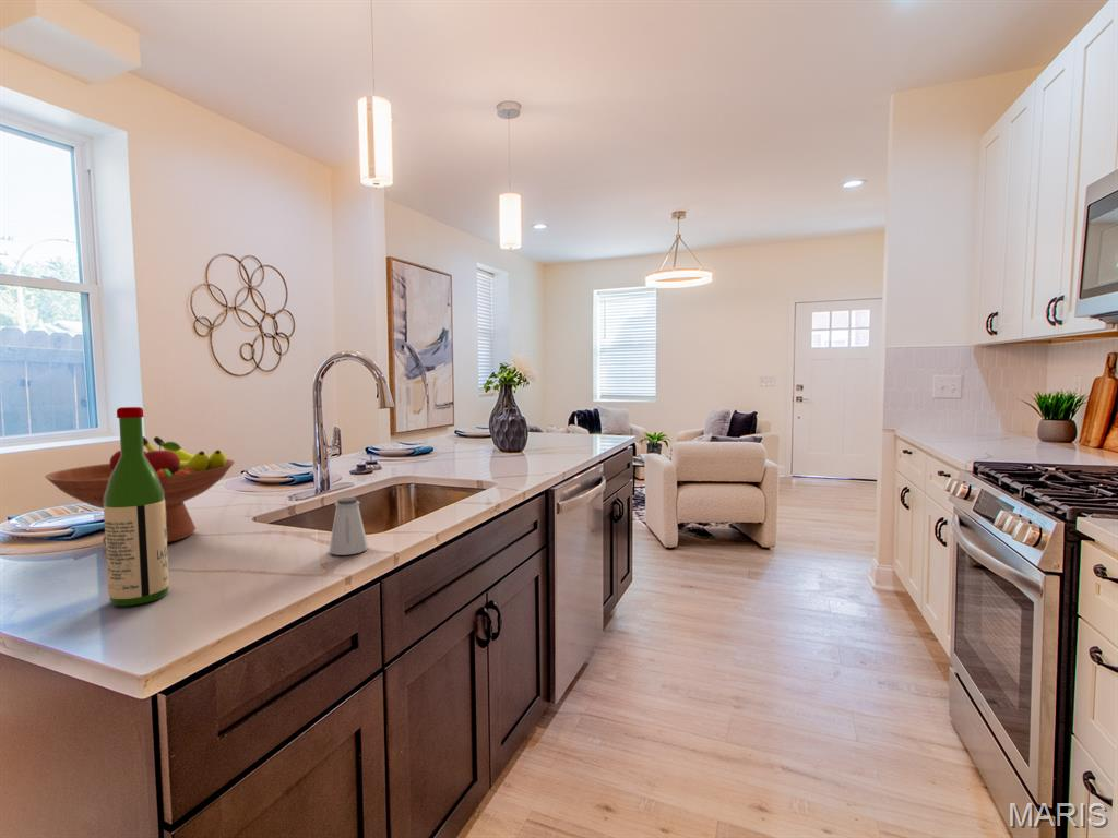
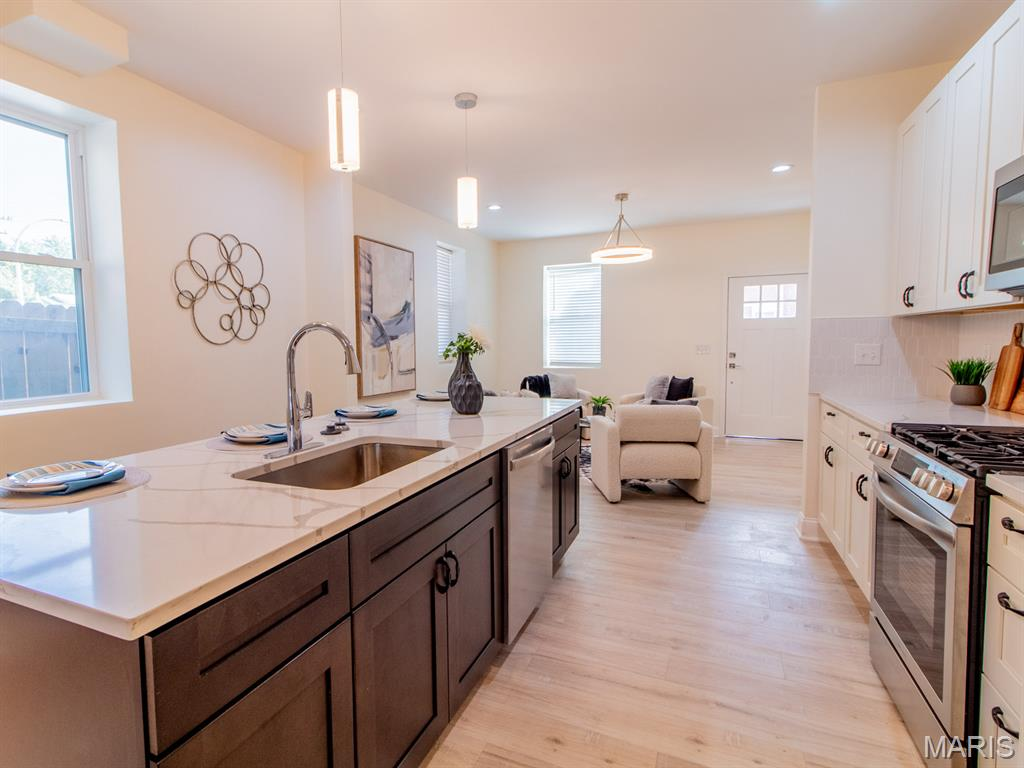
- fruit bowl (160, 484)
- wine bottle (134, 503)
- saltshaker (347, 524)
